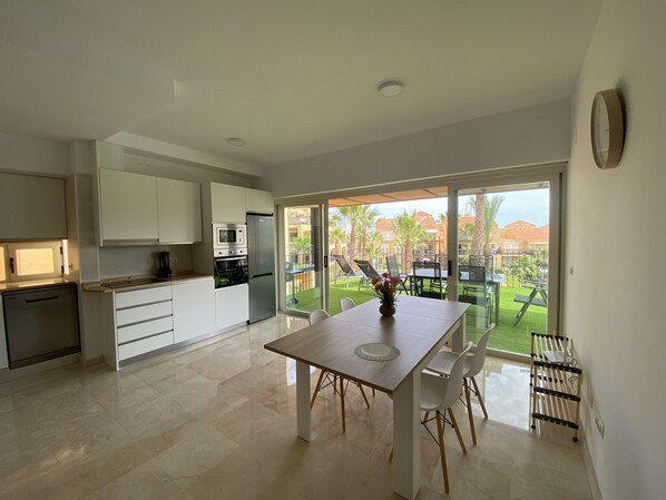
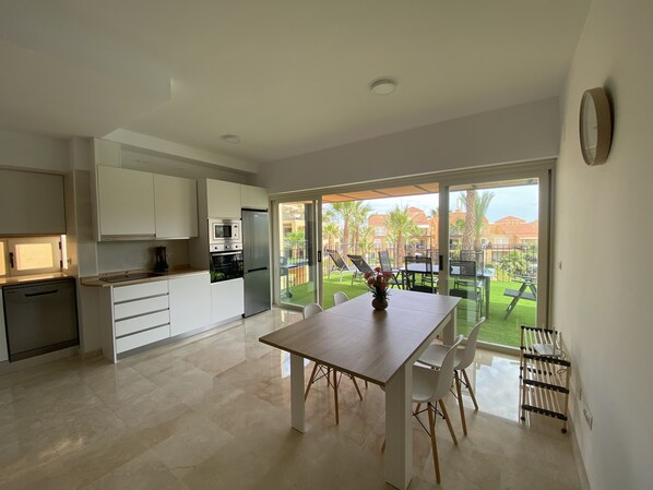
- chinaware (376, 350)
